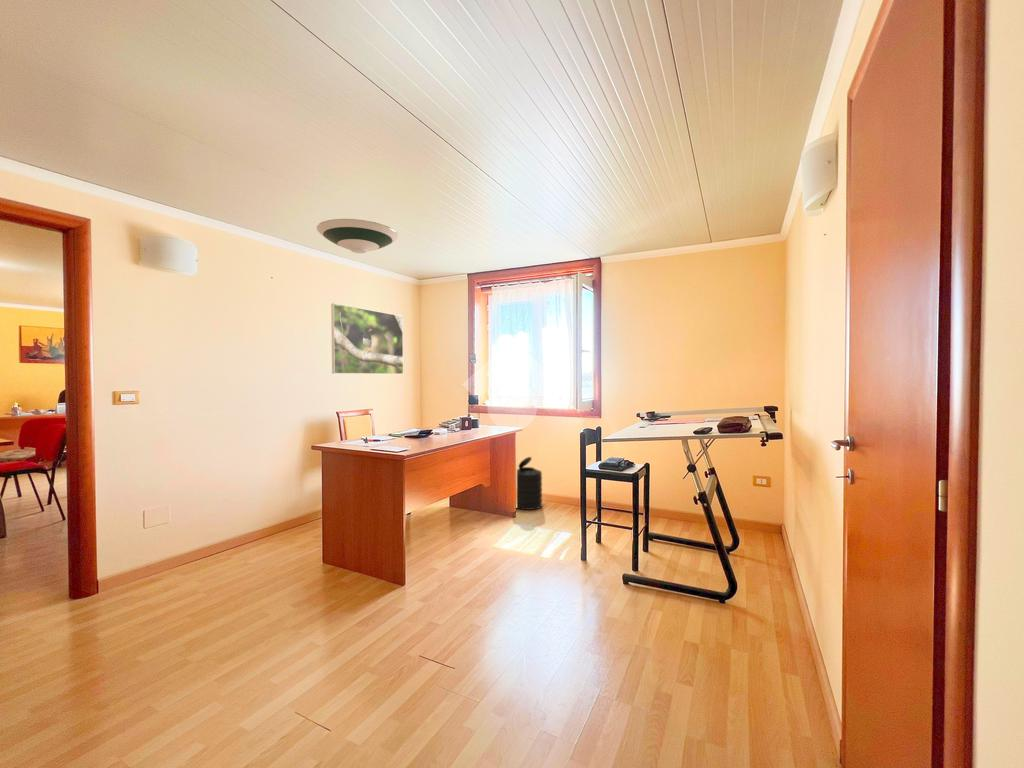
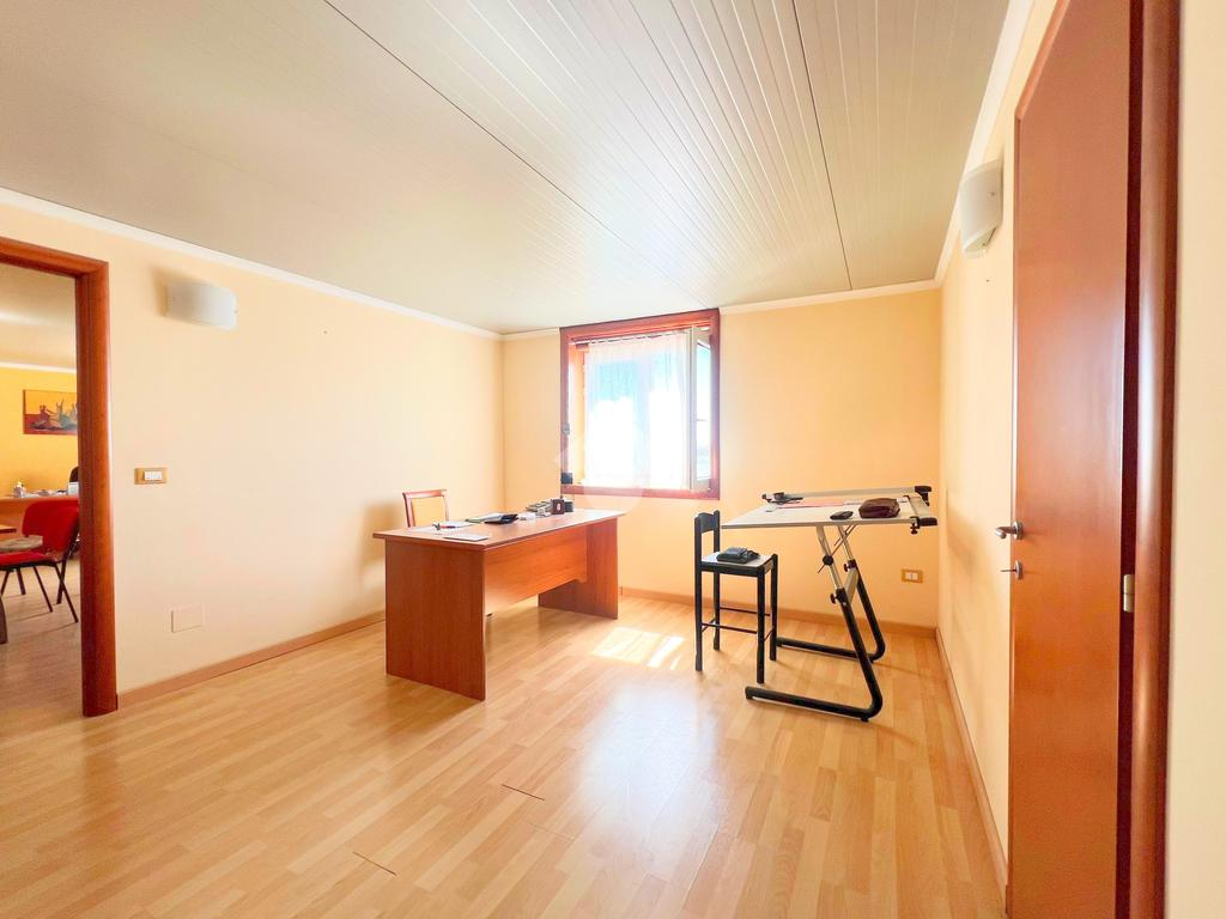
- trash can (527, 481)
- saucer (358, 242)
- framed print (370, 342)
